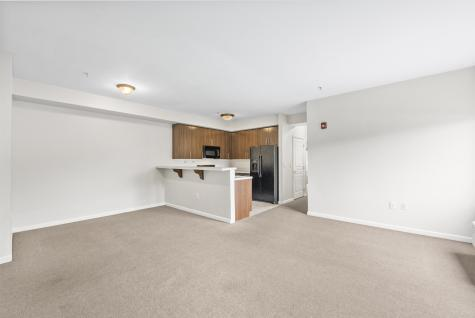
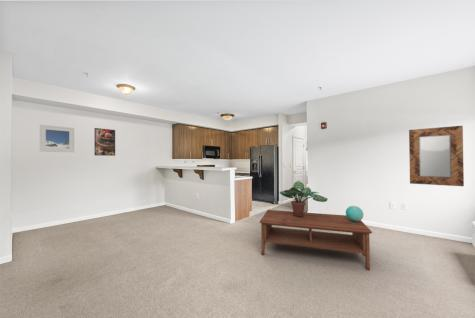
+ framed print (105, 142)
+ home mirror (434, 156)
+ decorative sphere (354, 213)
+ potted plant (297, 198)
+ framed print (57, 139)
+ coffee table (310, 234)
